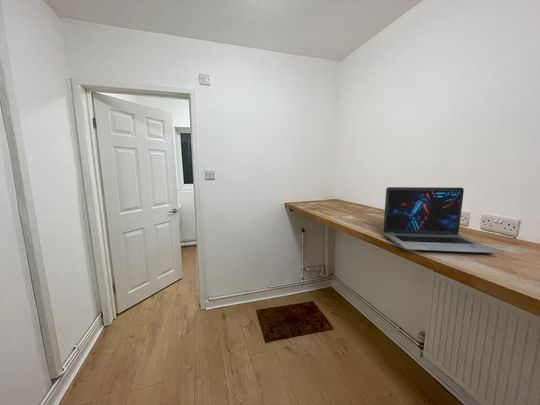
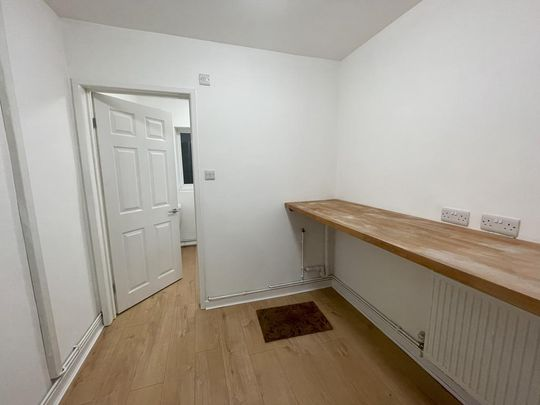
- laptop (436, 217)
